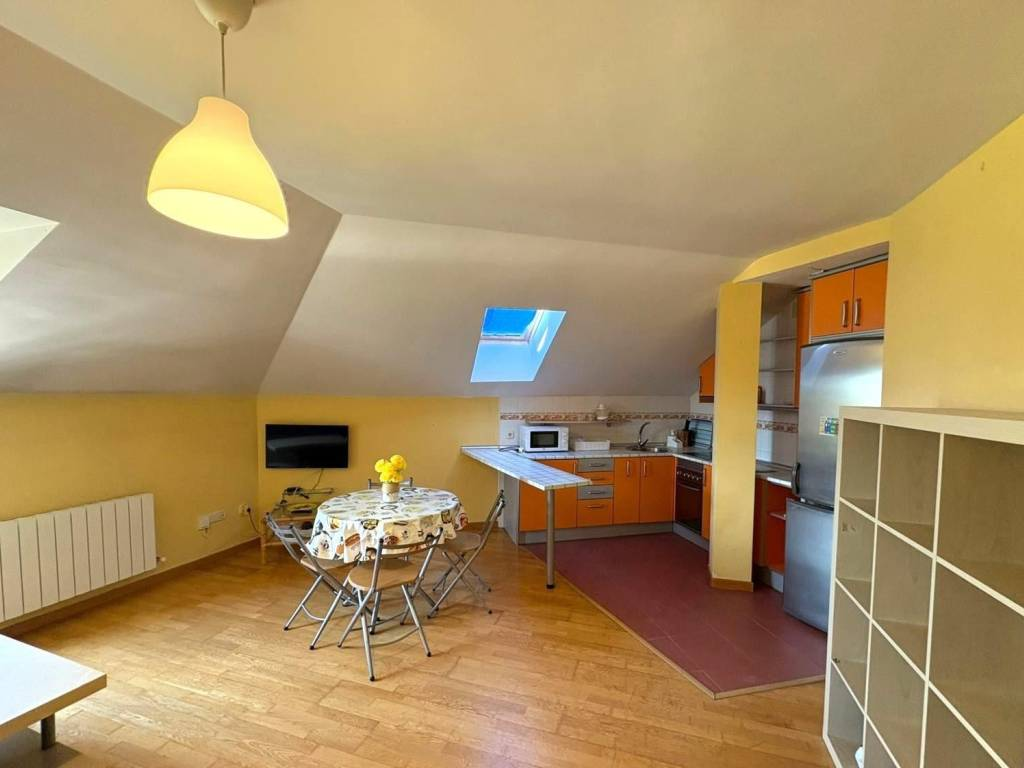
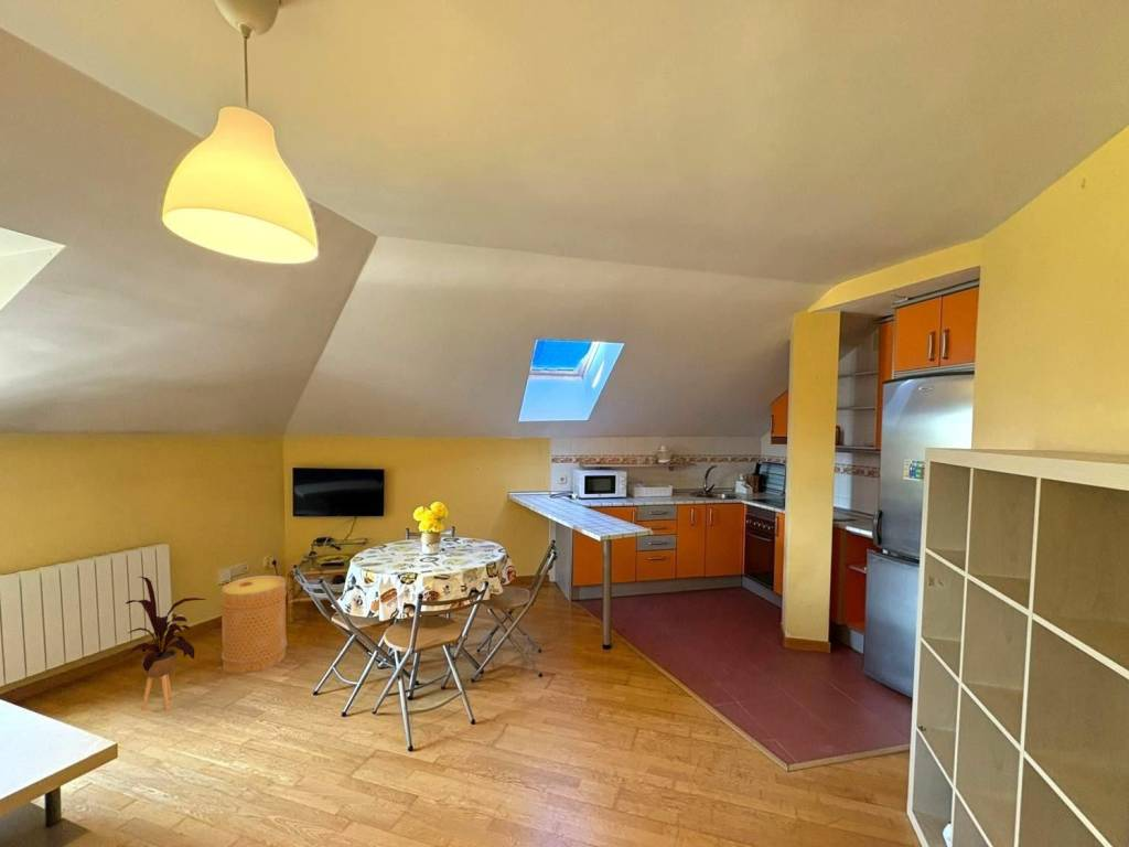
+ basket (255, 622)
+ house plant (165, 637)
